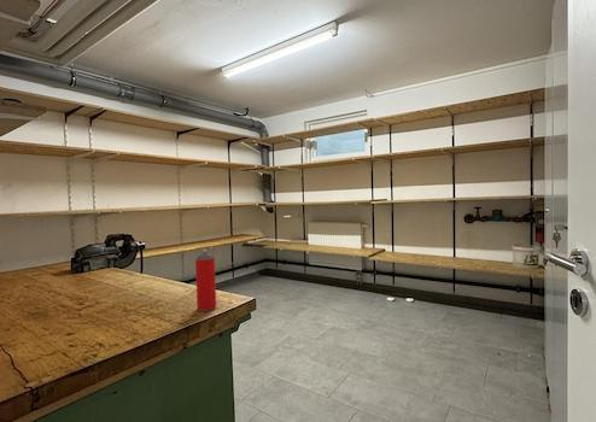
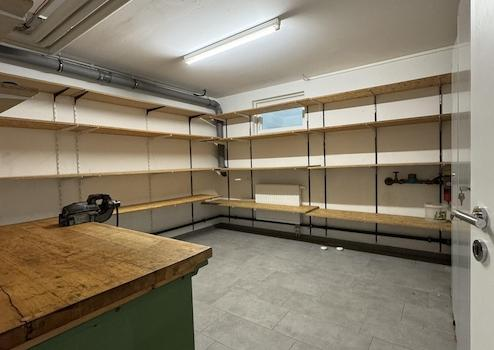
- aerosol can (205, 279)
